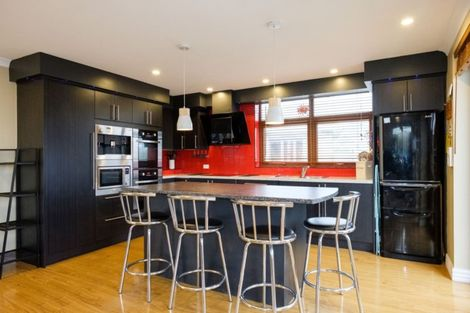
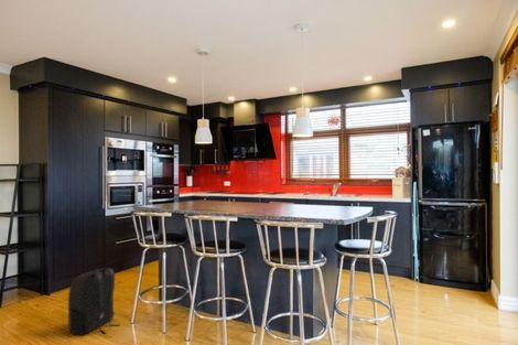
+ backpack (96, 297)
